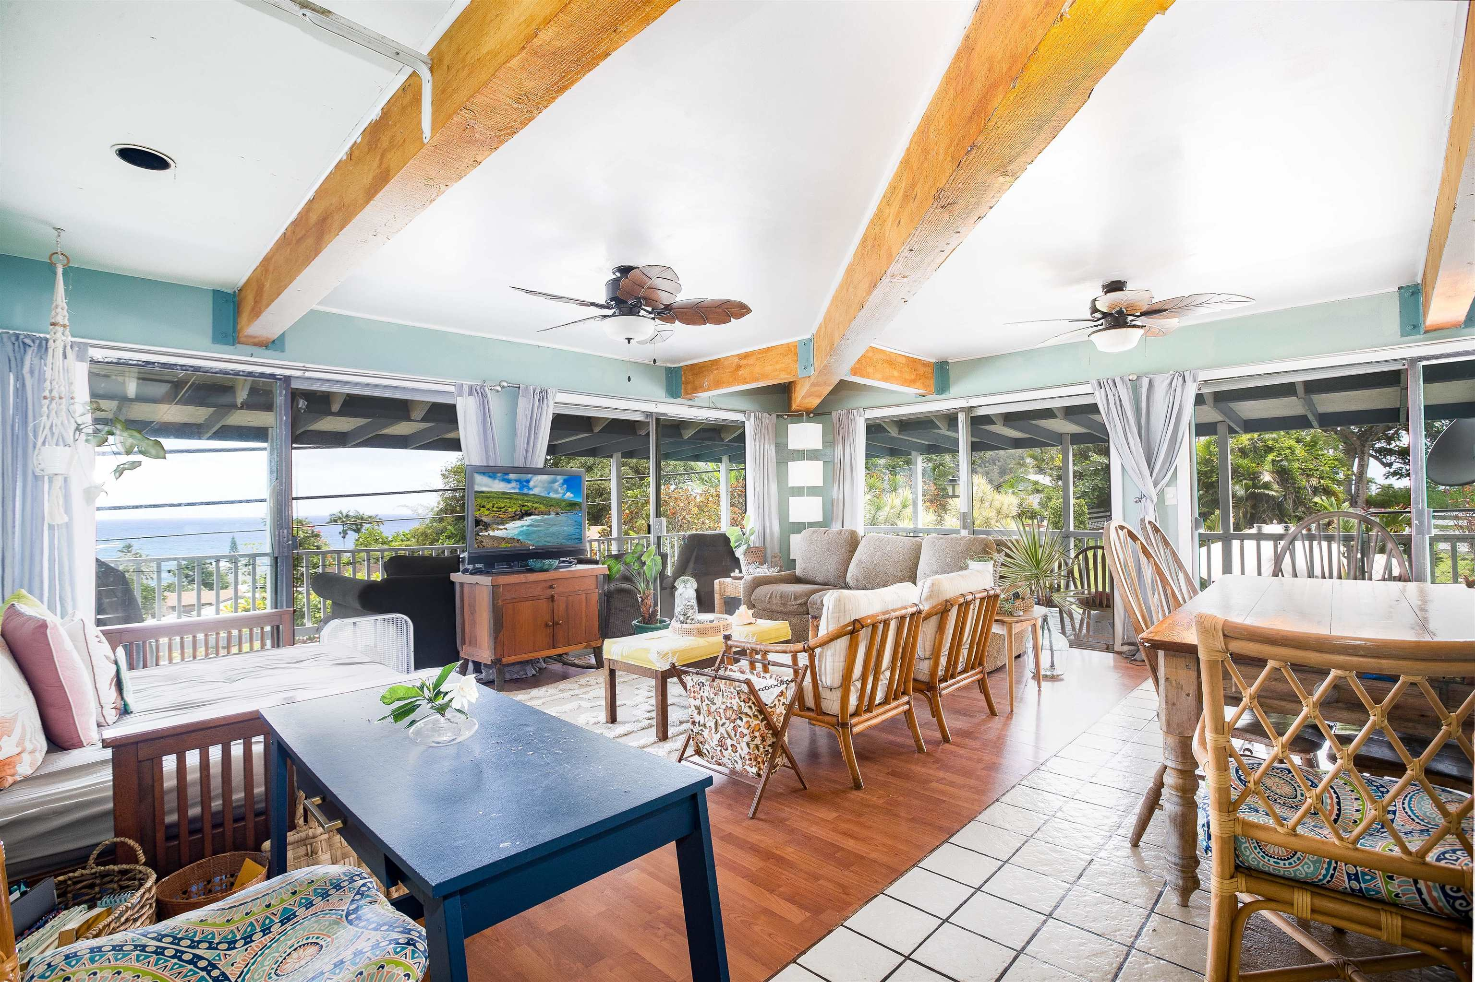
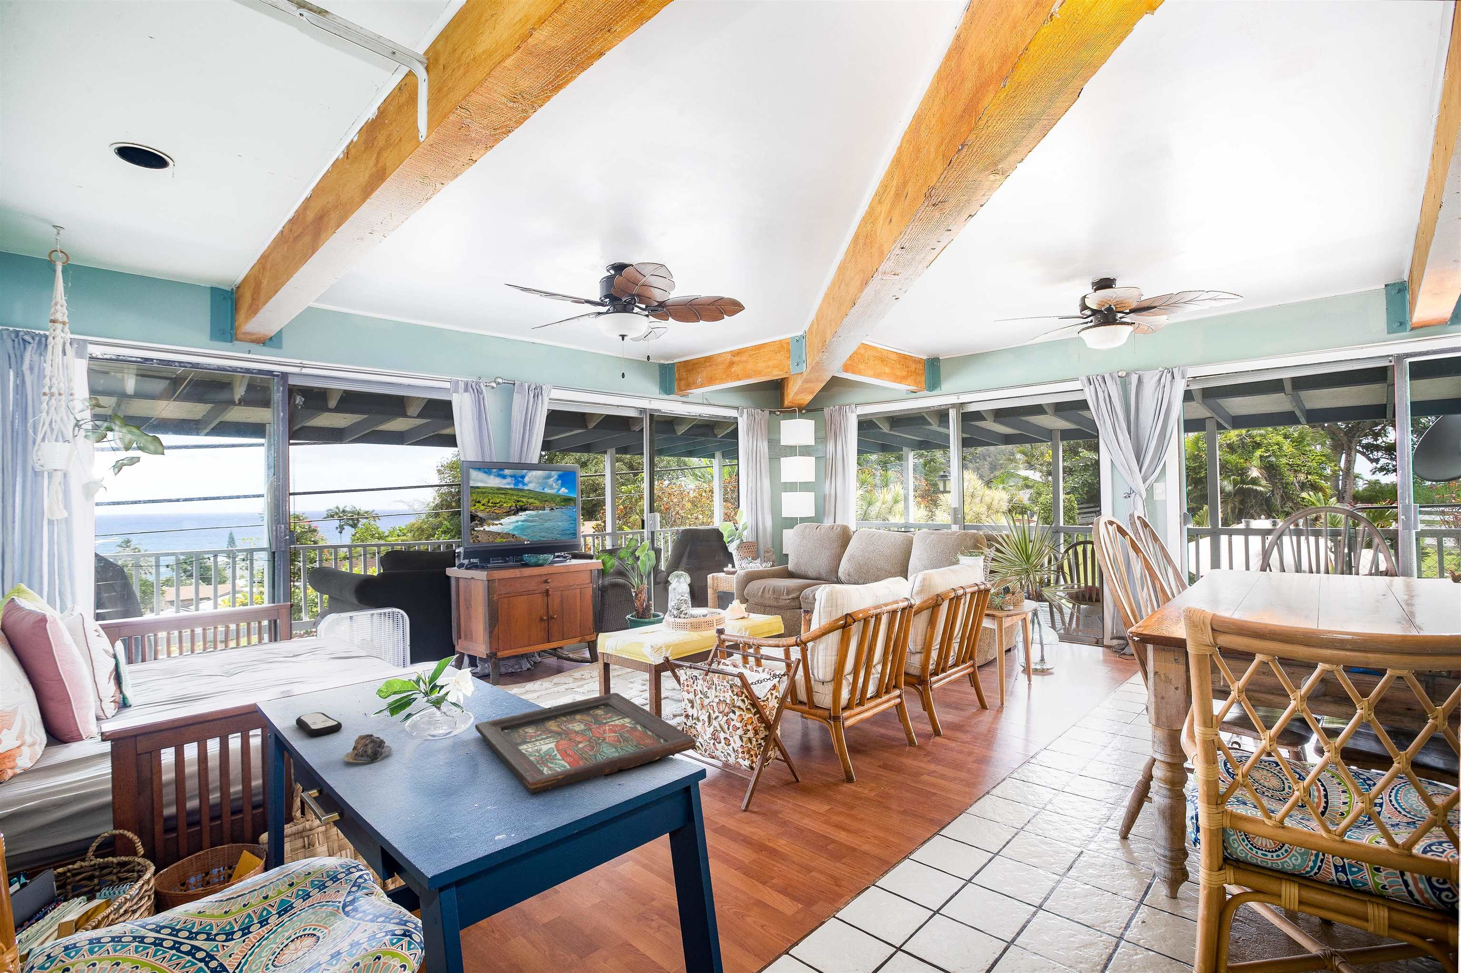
+ seashell (367, 745)
+ remote control (317, 723)
+ decorative tray (581, 735)
